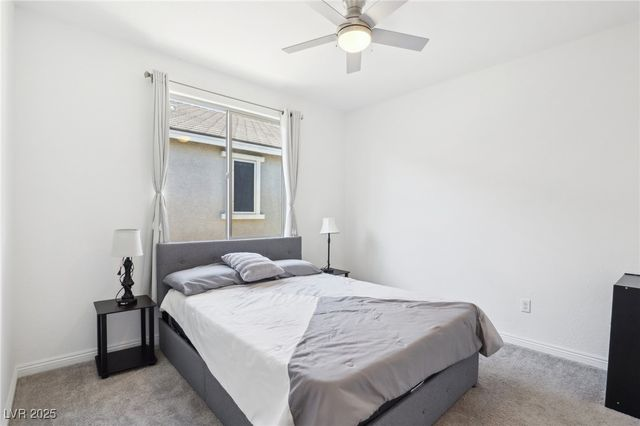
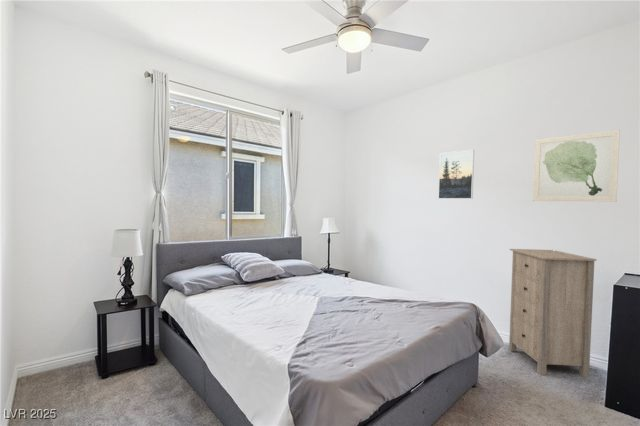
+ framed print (455, 175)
+ wall art (573, 168)
+ storage cabinet (546, 308)
